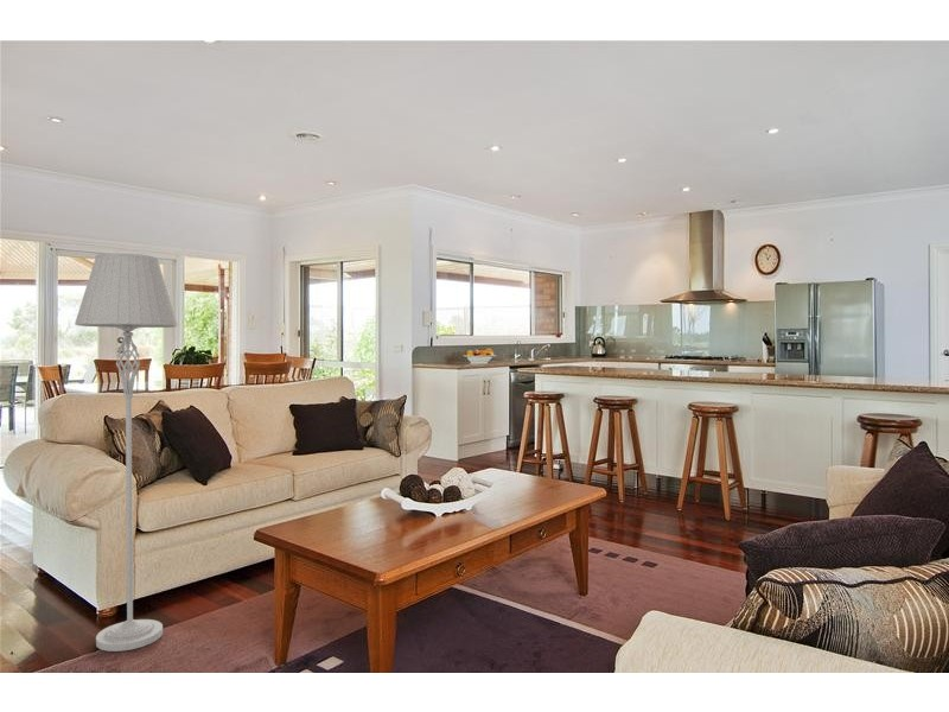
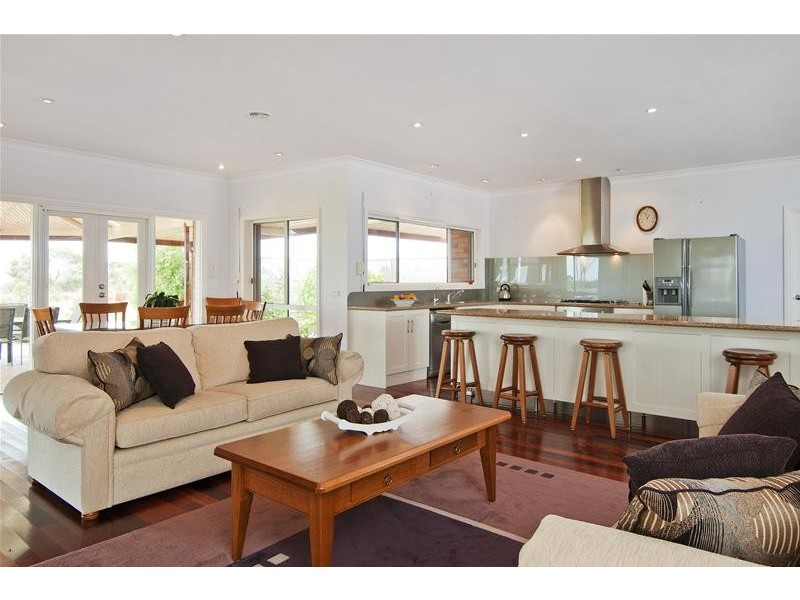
- floor lamp (128, 447)
